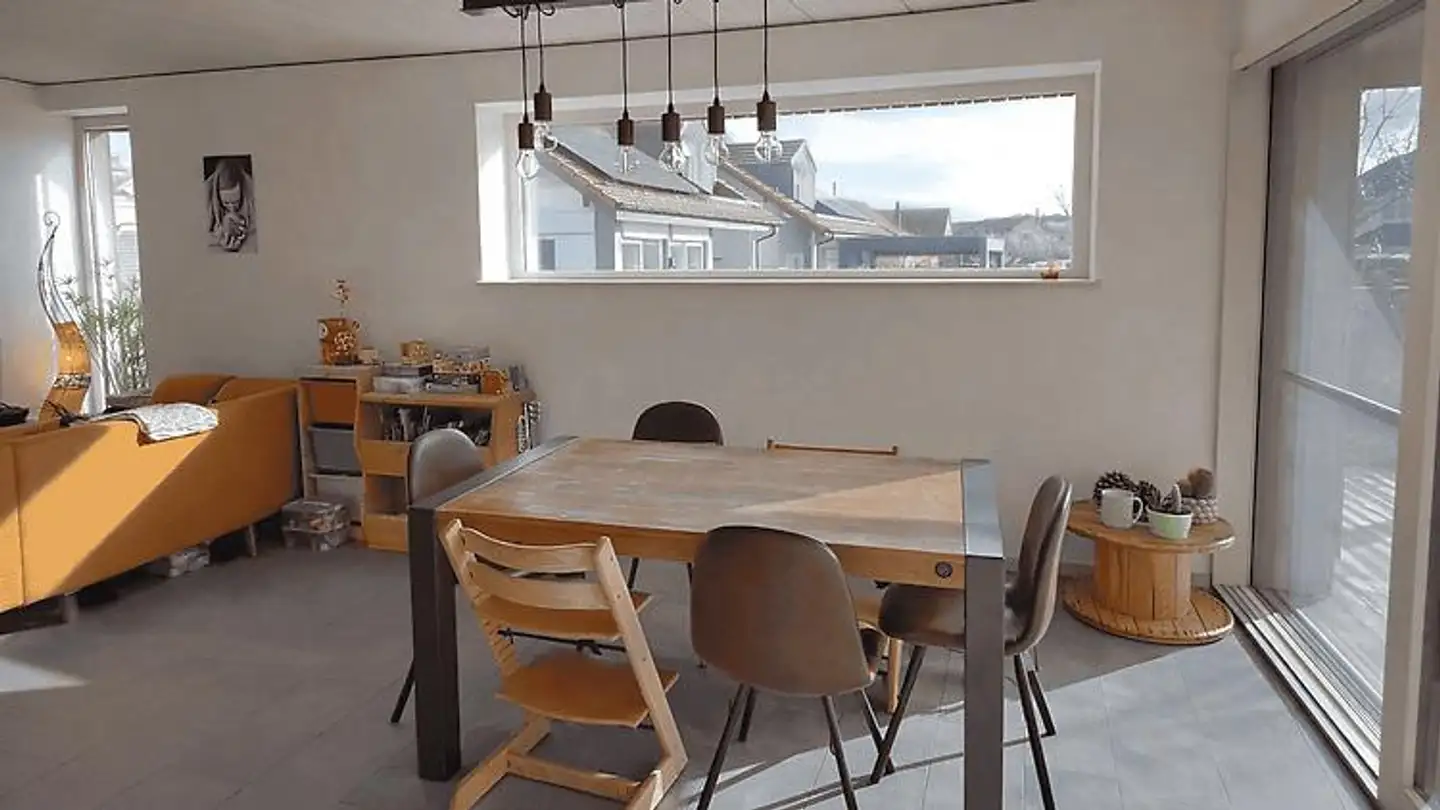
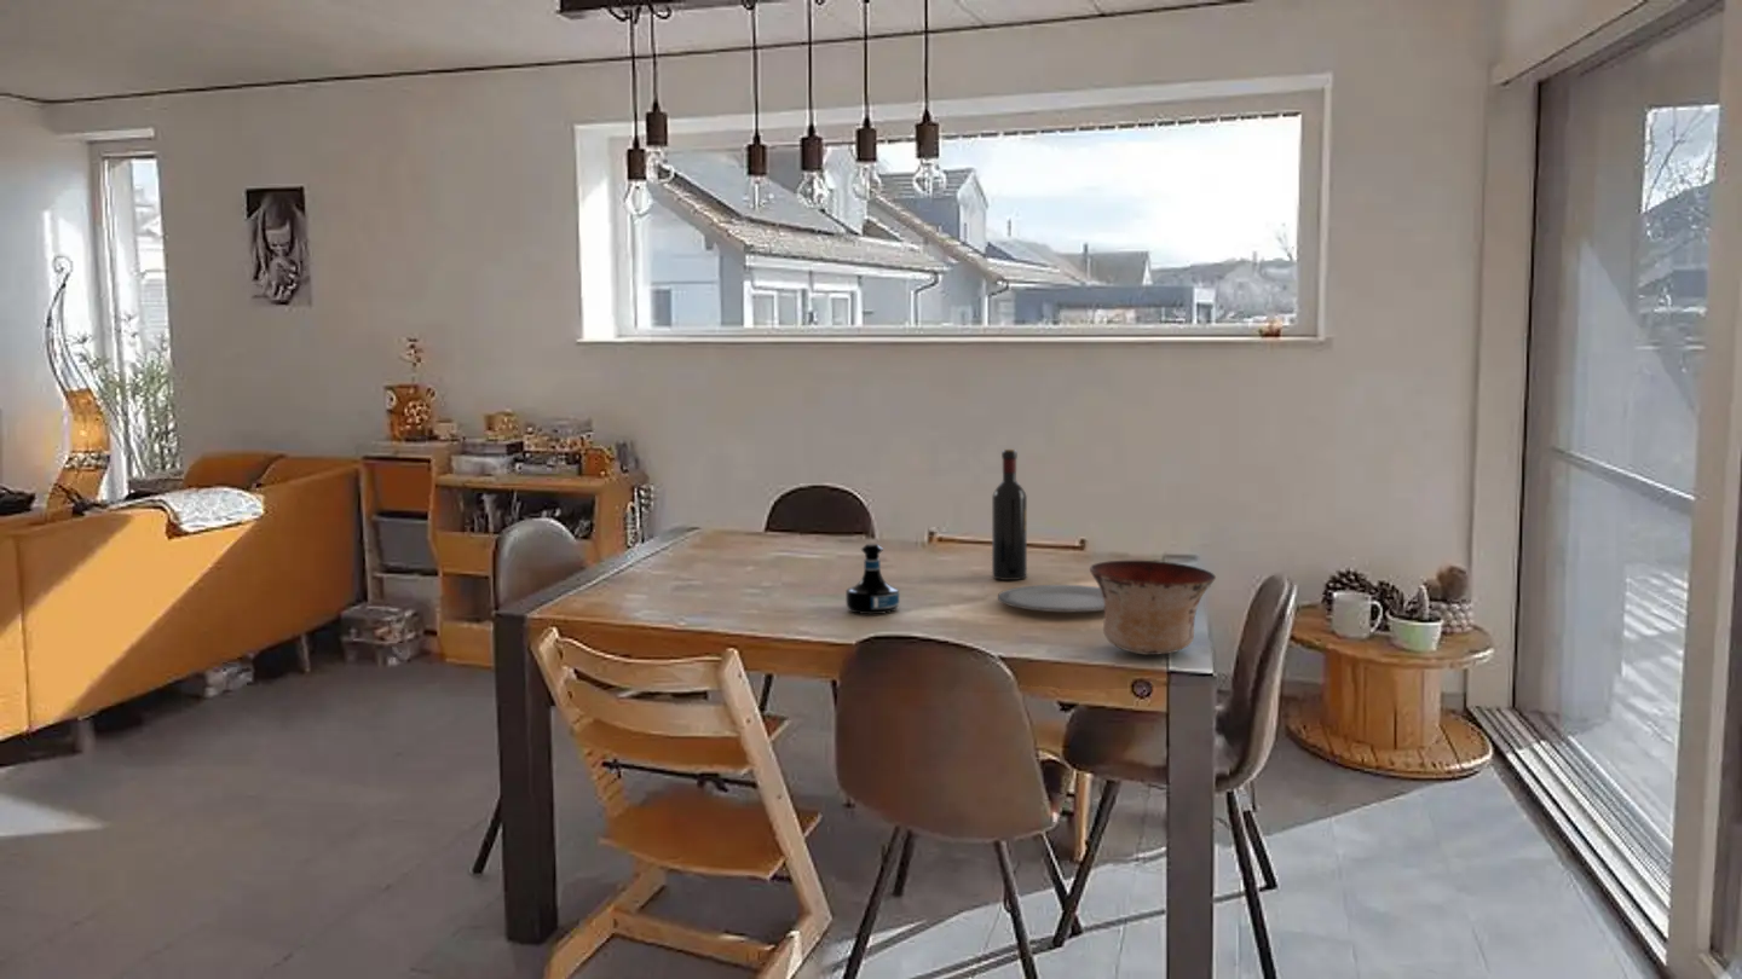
+ bowl (1150, 609)
+ tequila bottle (872, 577)
+ plate (1063, 599)
+ wine bottle (1009, 514)
